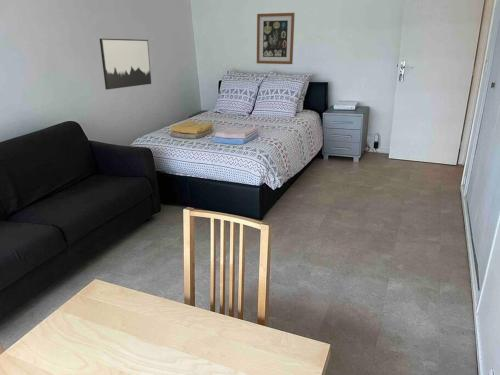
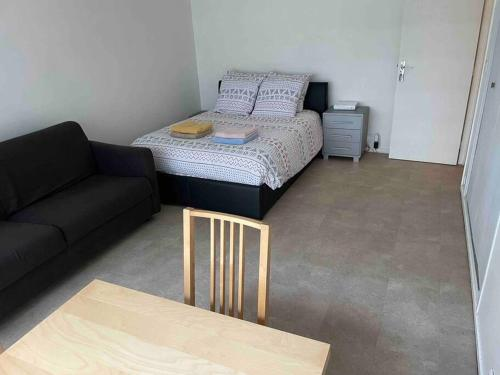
- wall art (127, 63)
- wall art (274, 39)
